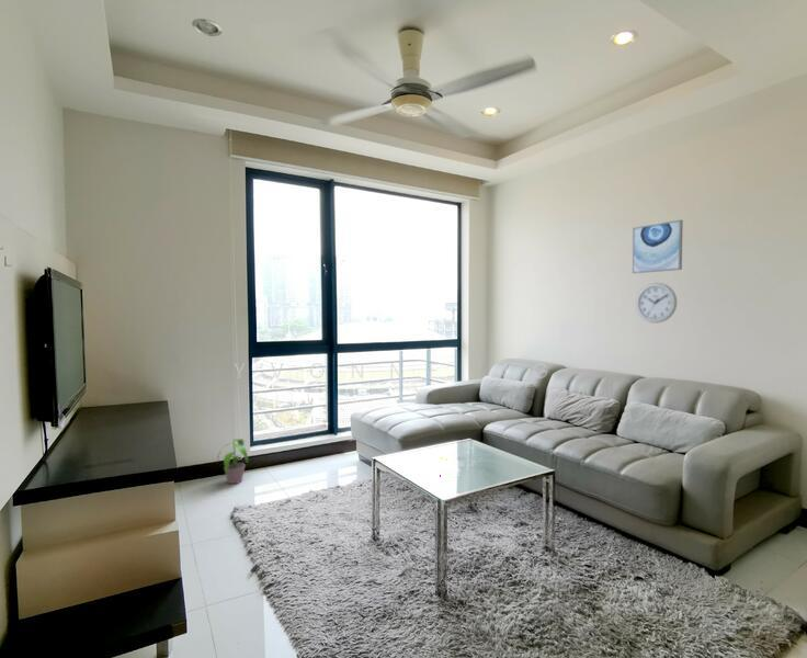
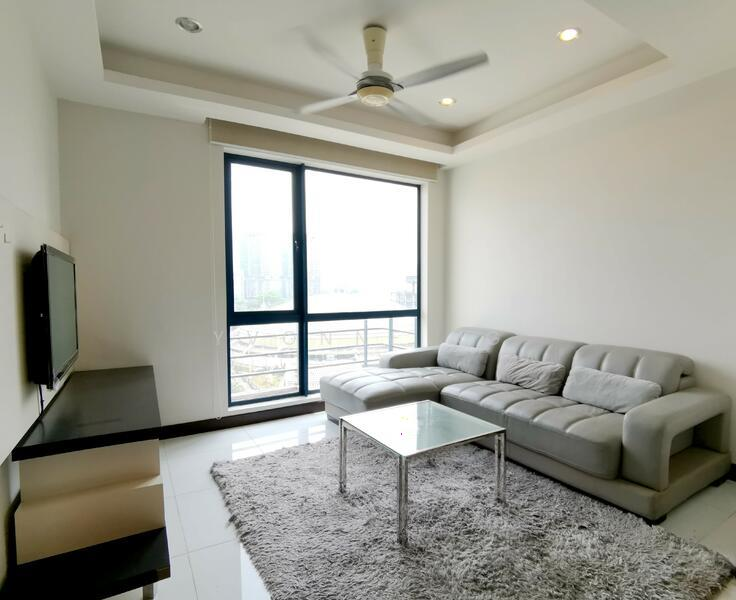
- potted plant (234, 461)
- wall clock (655, 303)
- wall art (656, 248)
